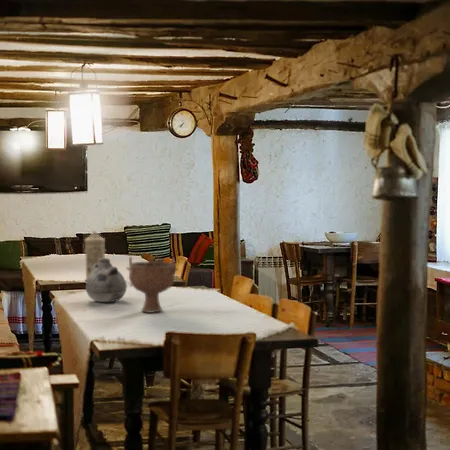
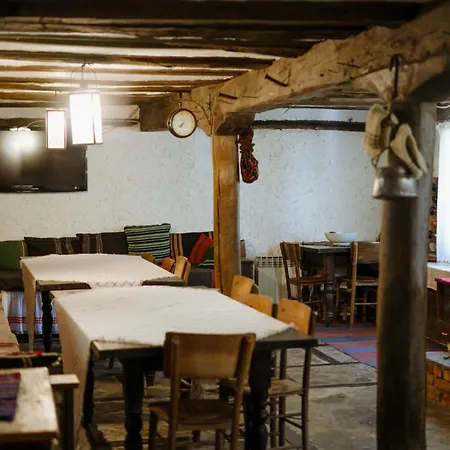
- vase (106, 279)
- decorative bowl (152, 283)
- water filter (95, 255)
